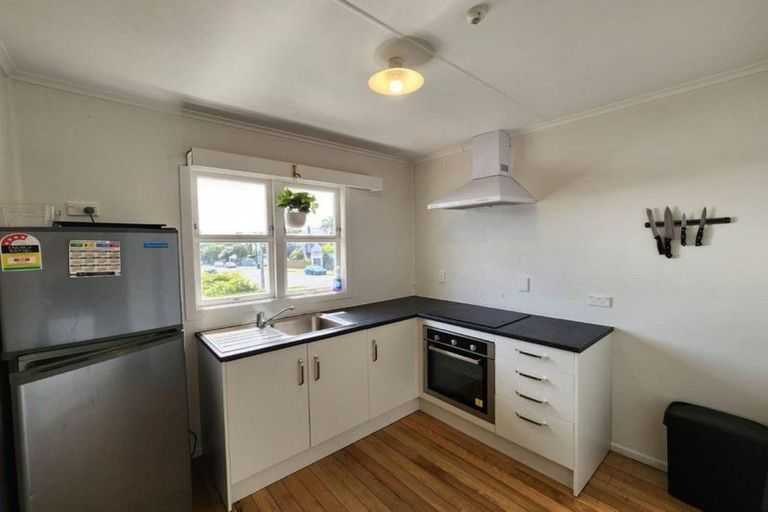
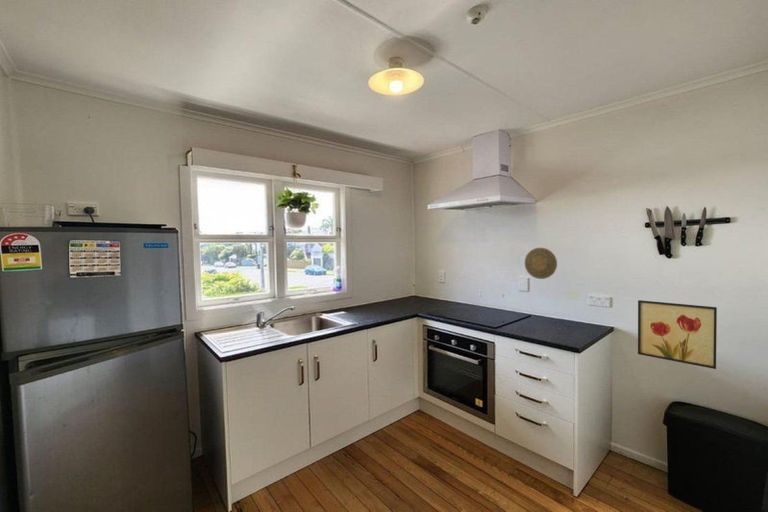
+ decorative plate (539, 263)
+ wall art (674, 332)
